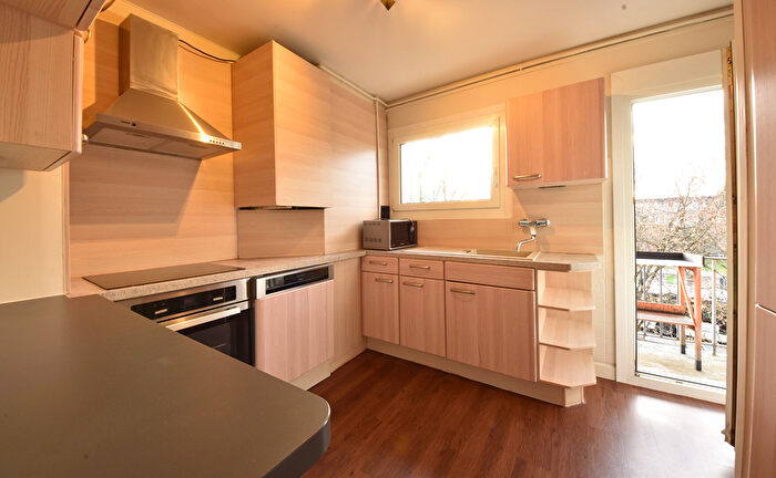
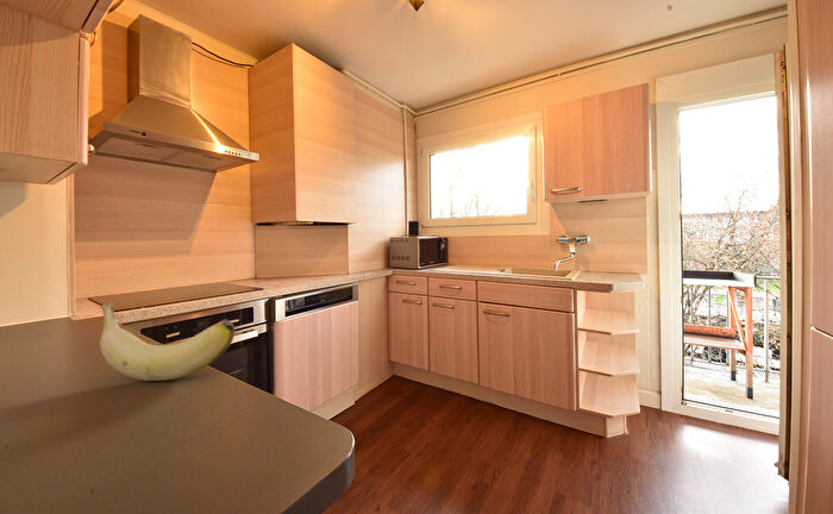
+ banana (165, 345)
